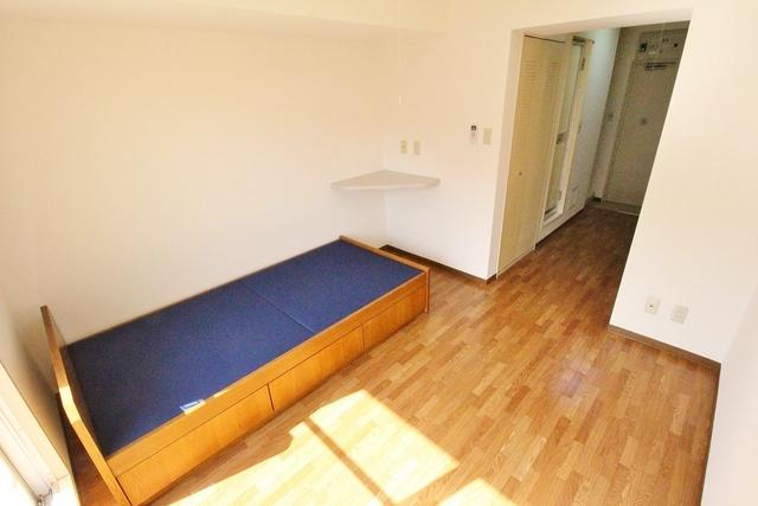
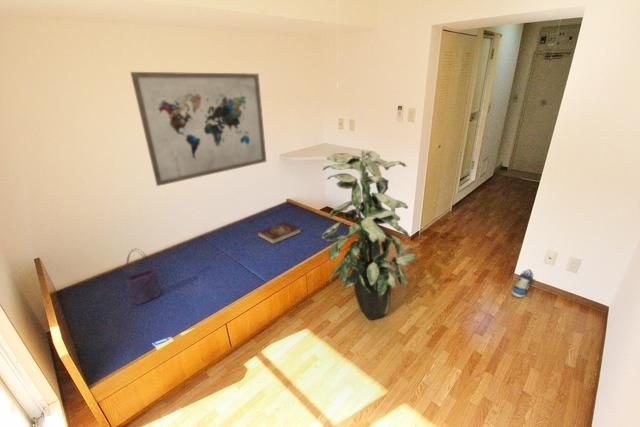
+ sneaker (523, 281)
+ book (279, 232)
+ wall art (211, 125)
+ indoor plant (366, 238)
+ tote bag (141, 274)
